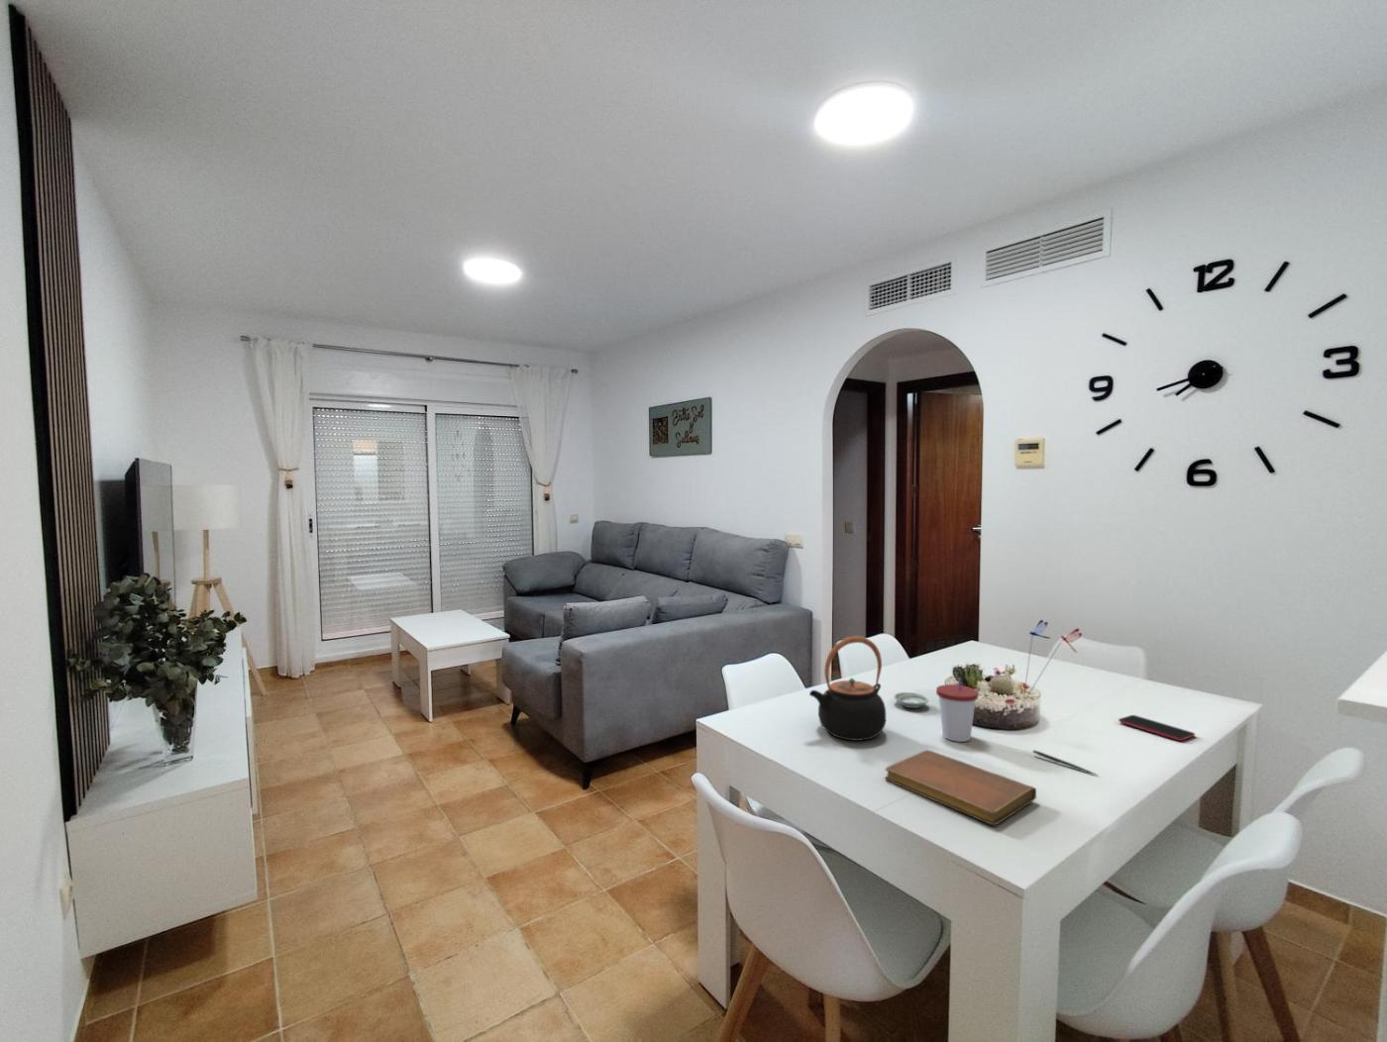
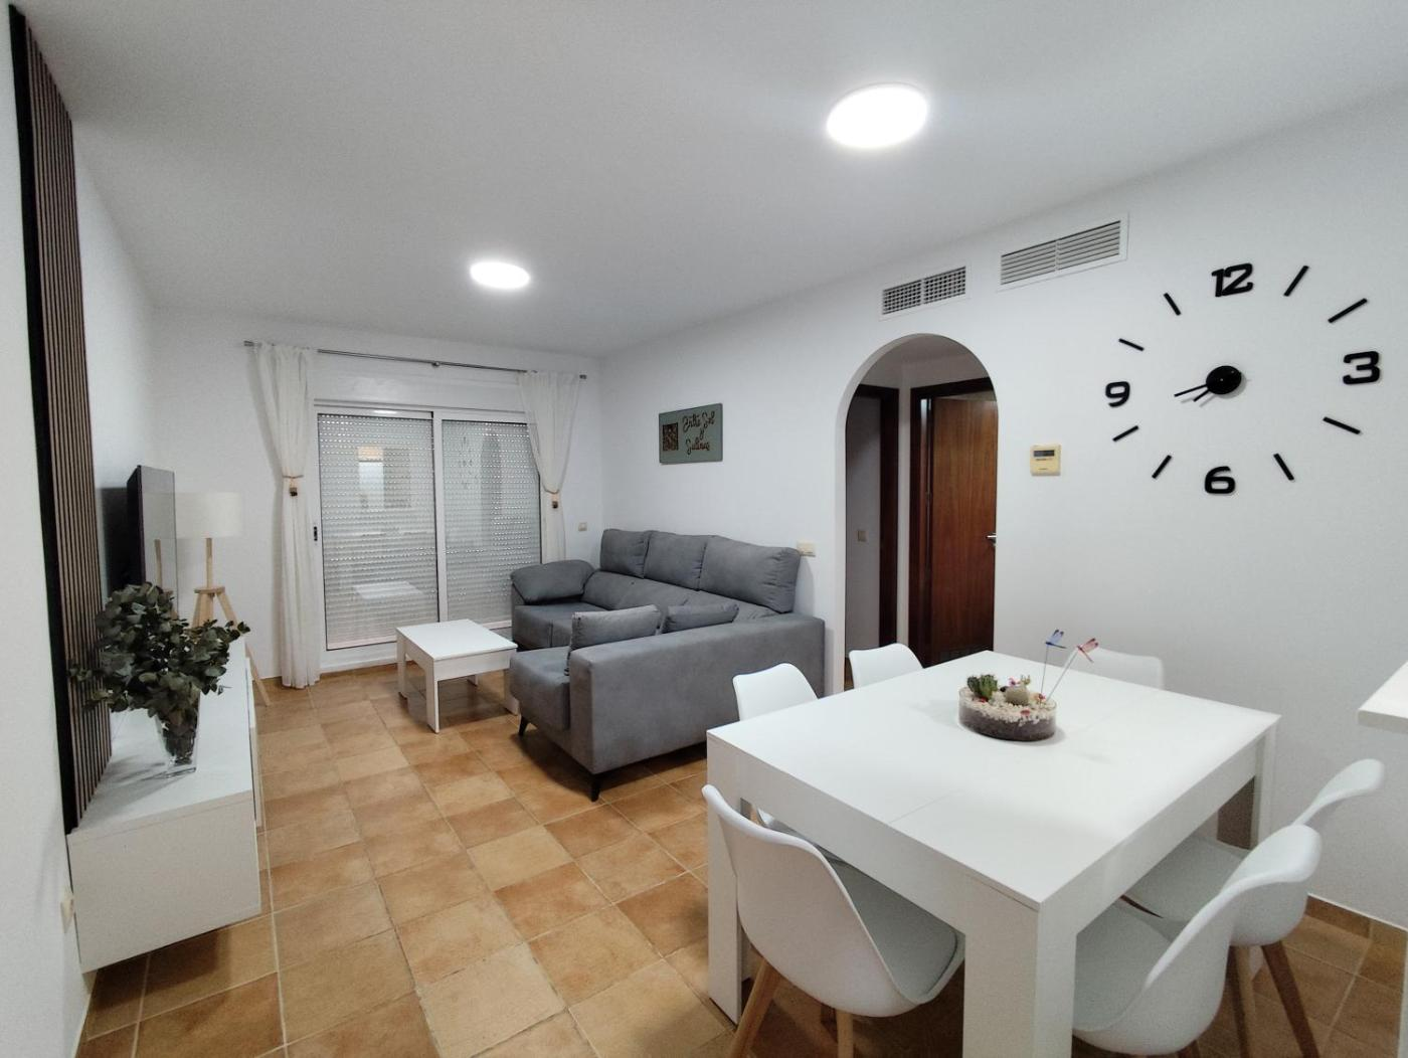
- cup (956, 707)
- notebook (957, 783)
- teapot (846, 684)
- smartphone (1155, 727)
- pen (1064, 762)
- saucer (911, 702)
